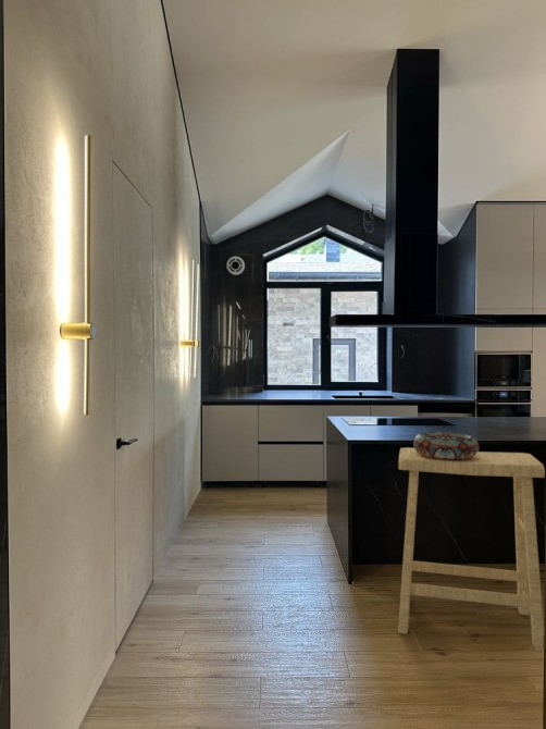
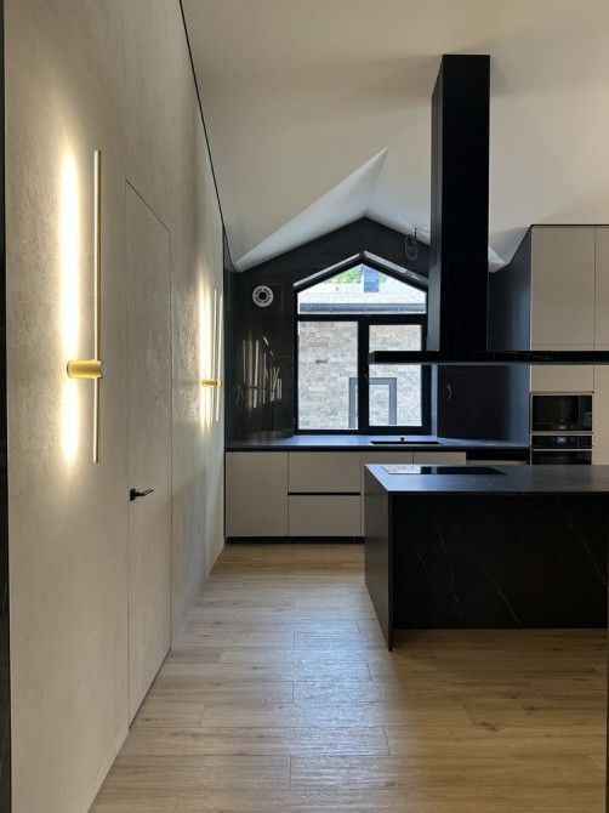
- stool (458, 565)
- decorative bowl (445, 445)
